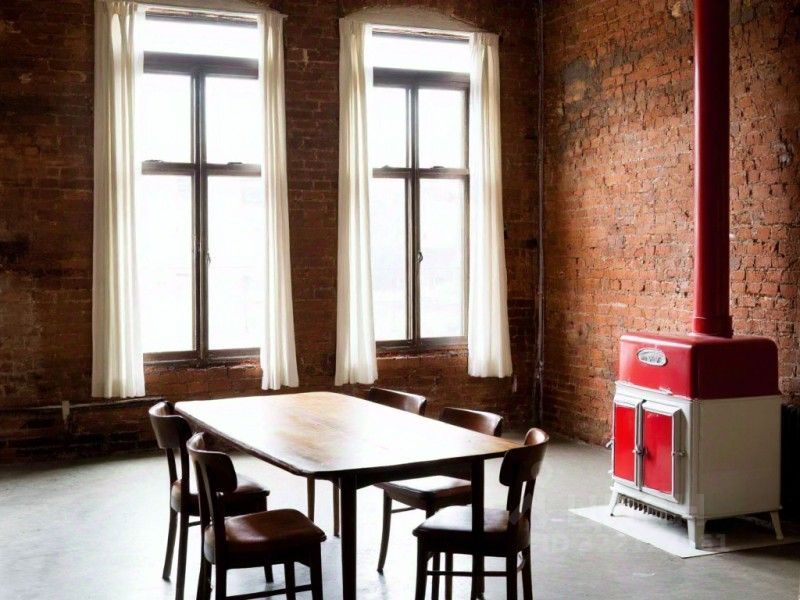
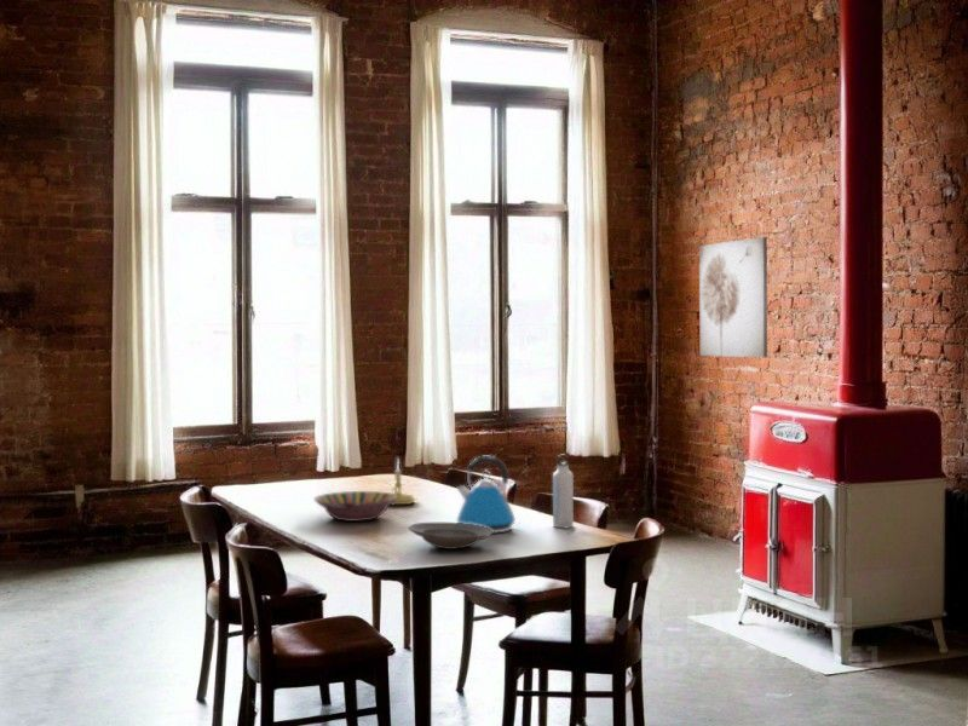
+ wall art (731, 299)
+ plate (450, 536)
+ kettle (488, 491)
+ serving bowl (356, 507)
+ water bottle (563, 490)
+ candle holder (397, 479)
